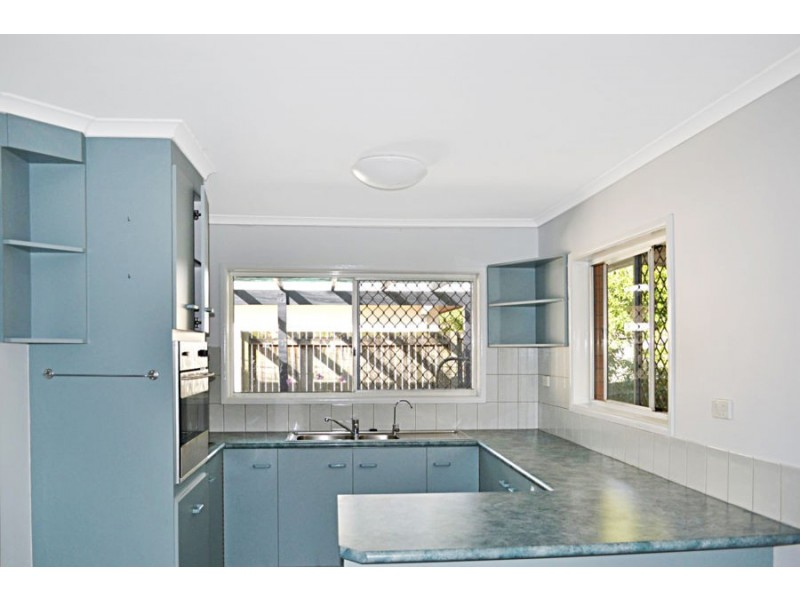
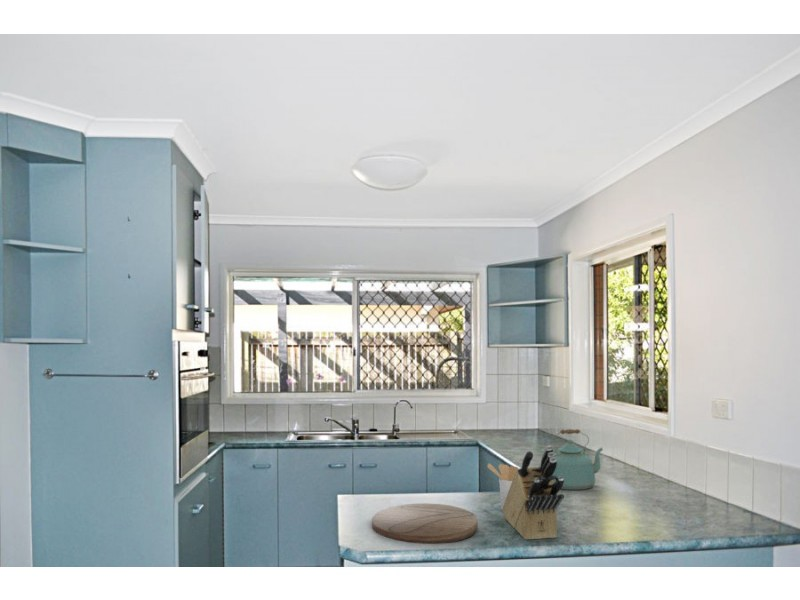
+ cutting board (424, 522)
+ knife block (532, 485)
+ kettle (575, 457)
+ utensil holder (505, 486)
